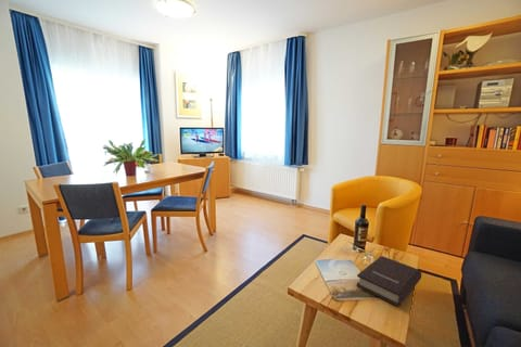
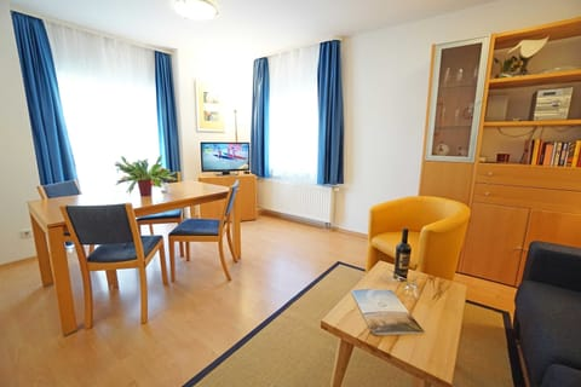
- book (390, 278)
